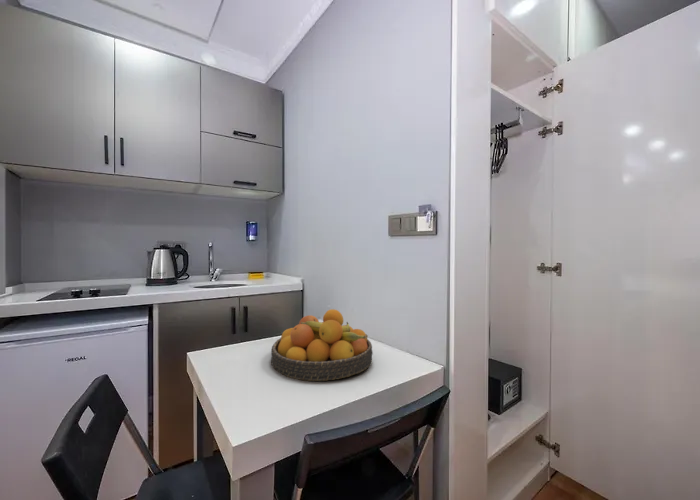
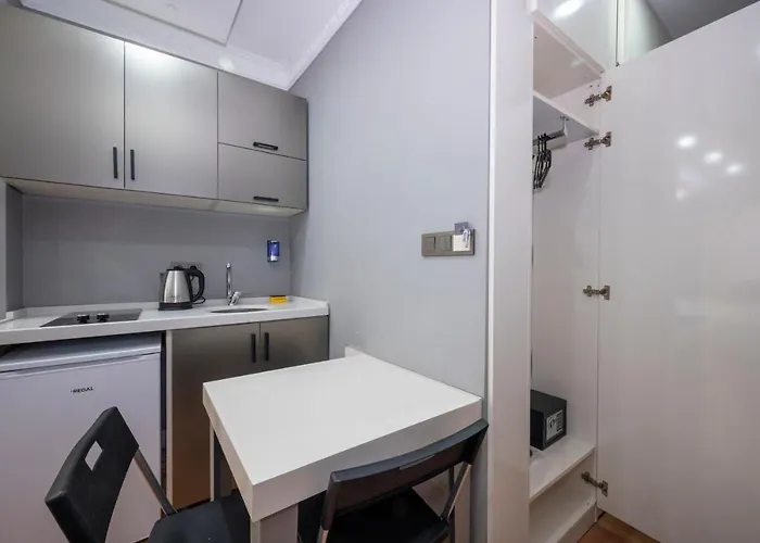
- fruit bowl (322, 337)
